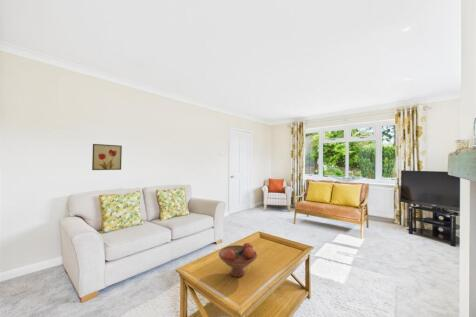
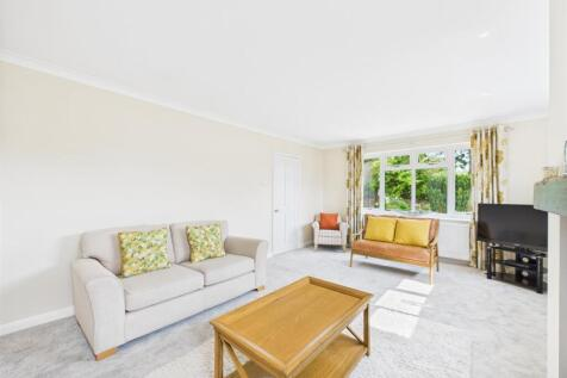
- wall art (107, 157)
- fruit bowl (237, 259)
